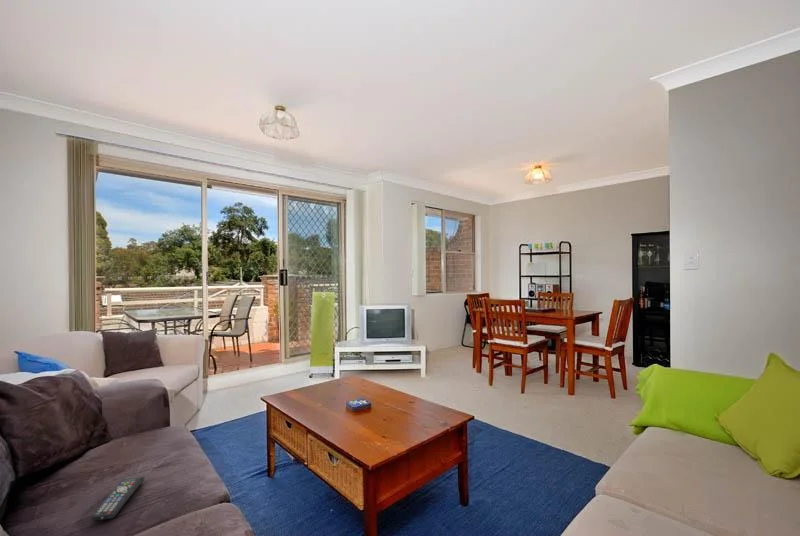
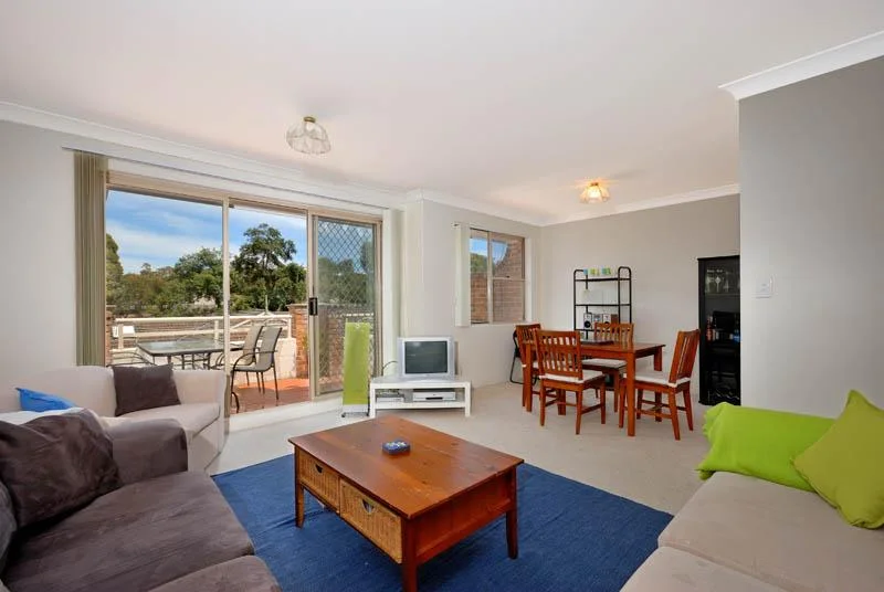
- remote control (120, 495)
